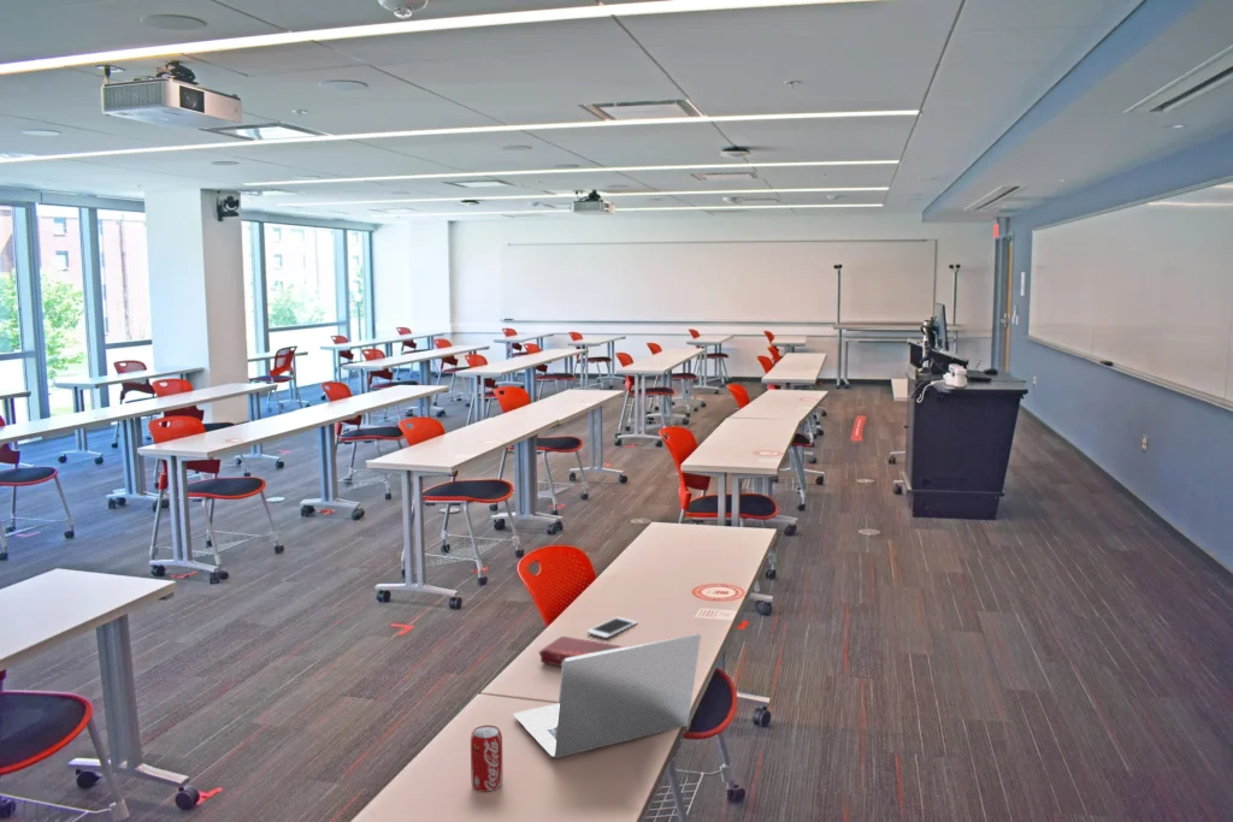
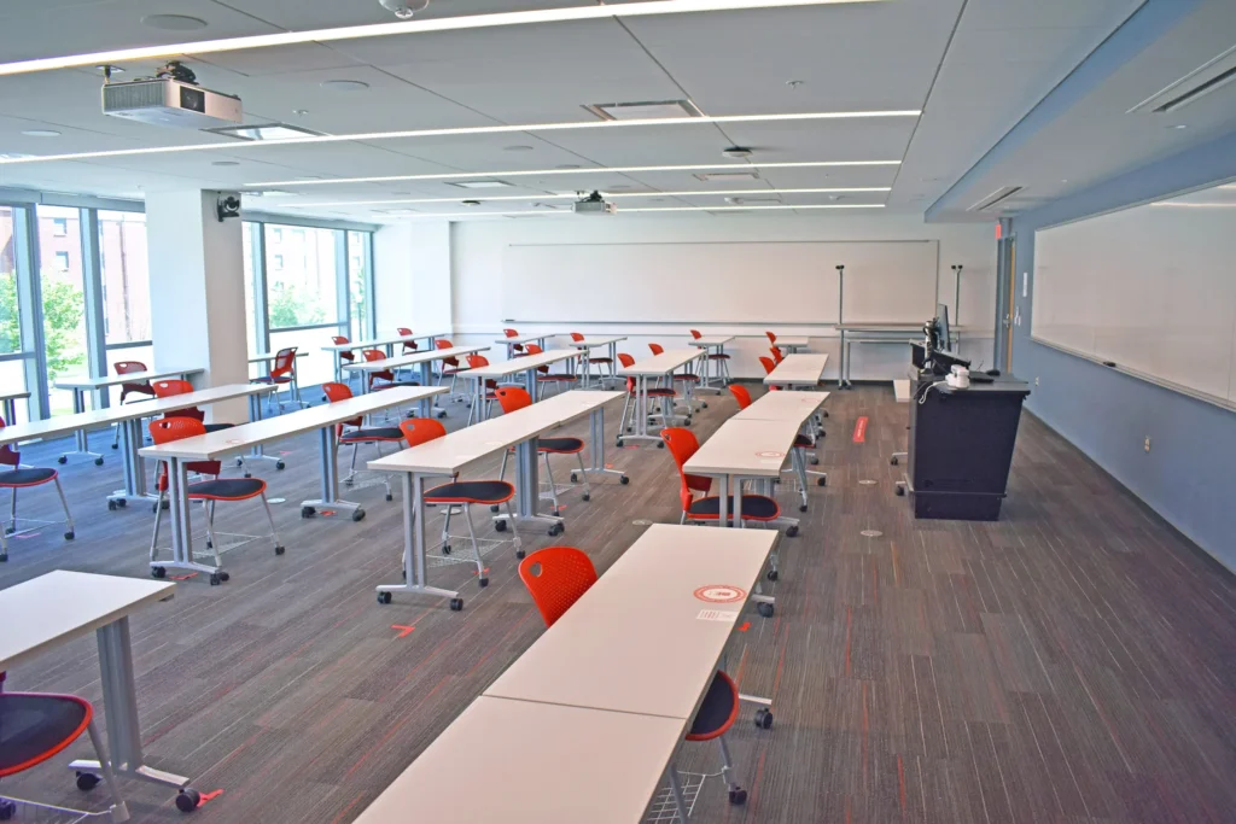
- cell phone (612, 627)
- laptop (603, 675)
- book (585, 655)
- beverage can (486, 757)
